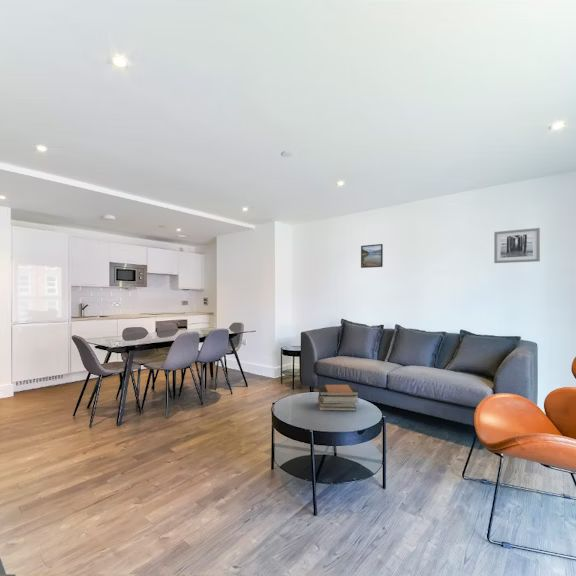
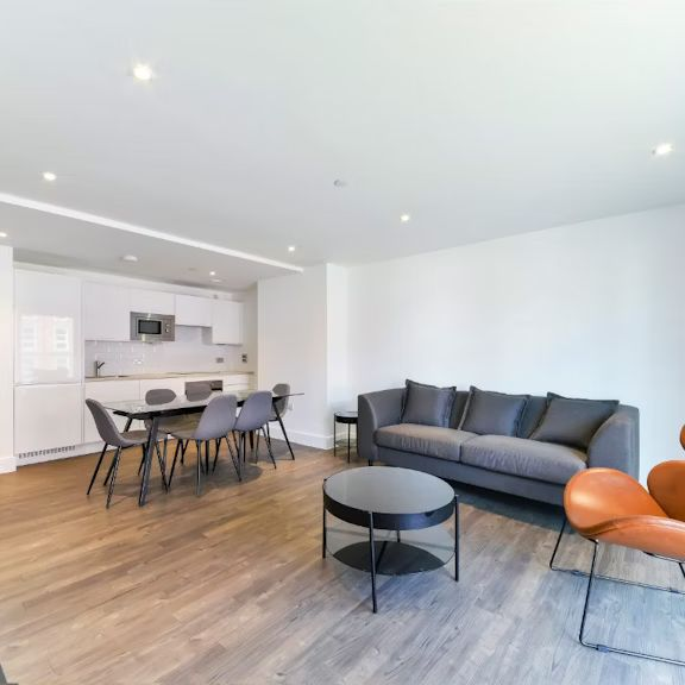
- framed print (371, 256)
- wall art (516, 246)
- book stack (337, 397)
